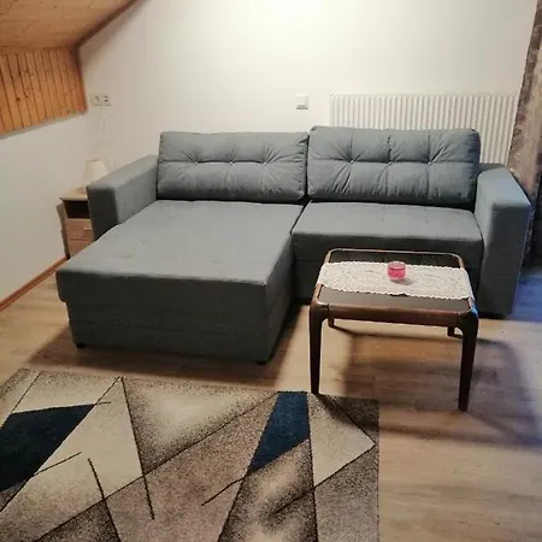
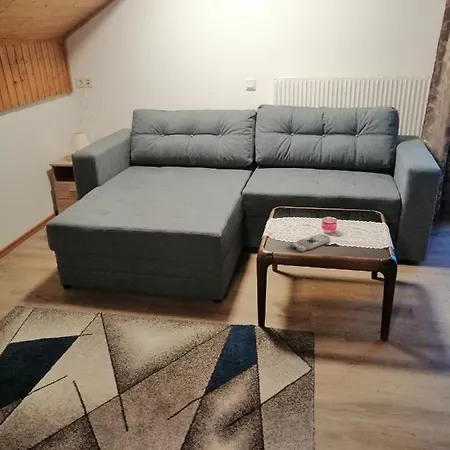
+ remote control (311, 242)
